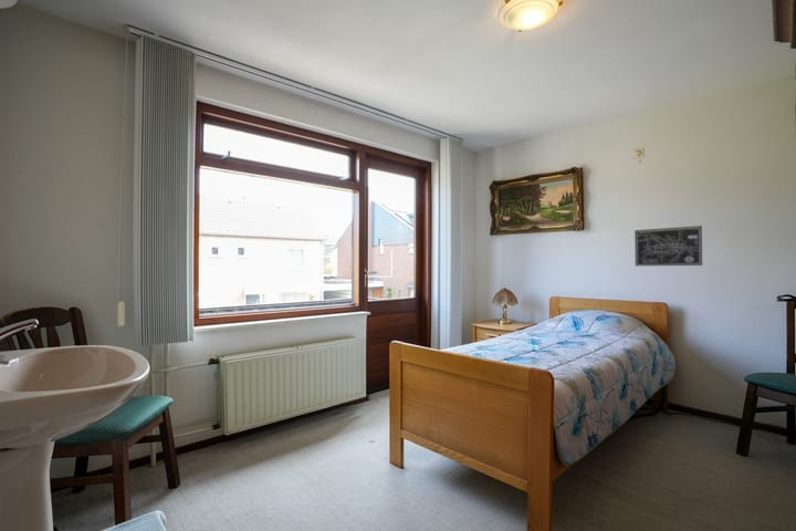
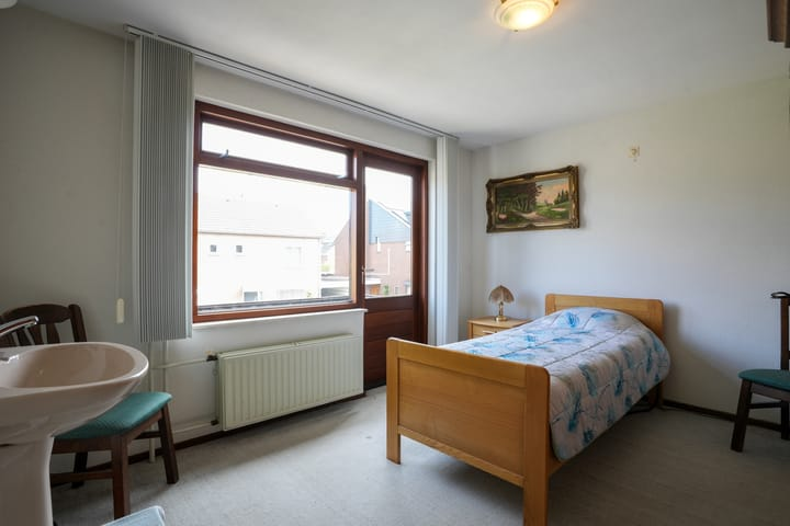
- wall art (667, 247)
